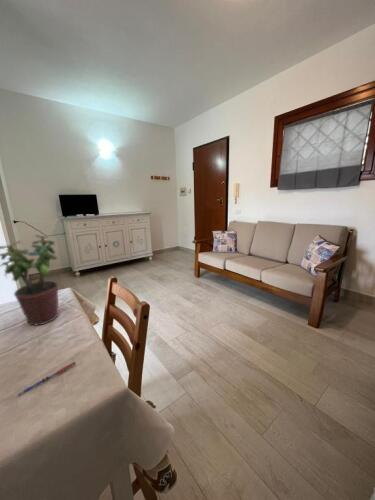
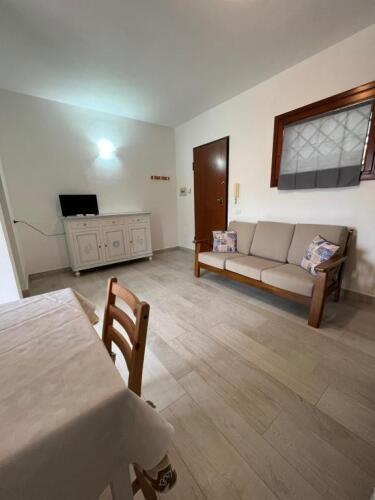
- potted plant (39, 279)
- pen (48, 376)
